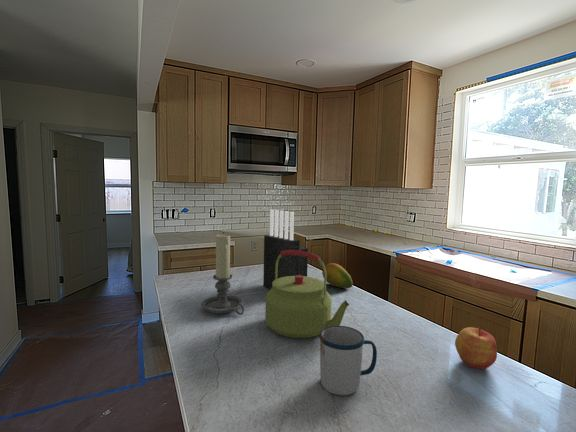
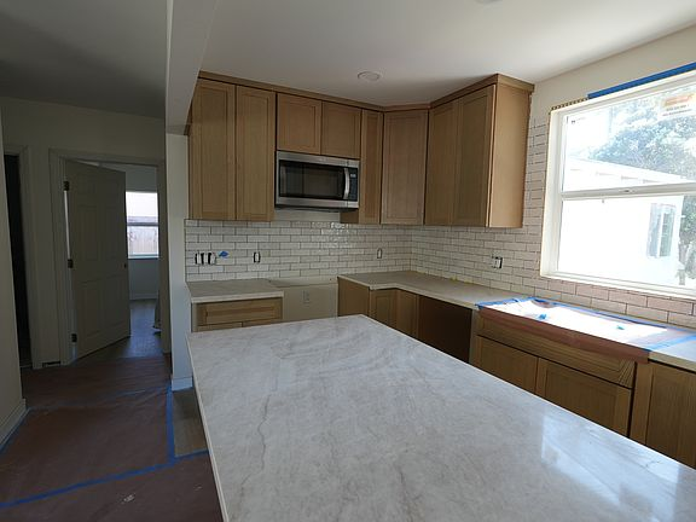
- candle holder (225, 272)
- mug (345, 359)
- knife block (287, 249)
- apple (474, 345)
- fruit (336, 275)
- kettle (307, 290)
